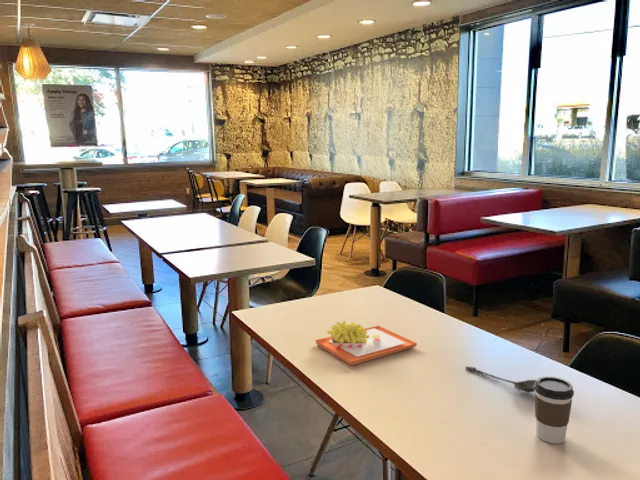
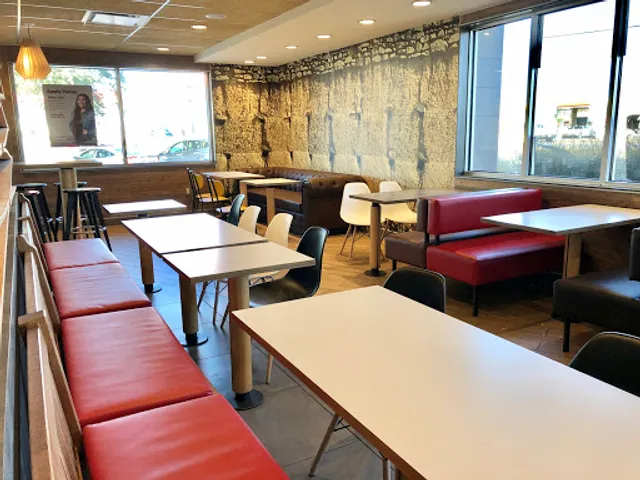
- coffee cup (552, 410)
- french fries (365, 334)
- spoon (501, 378)
